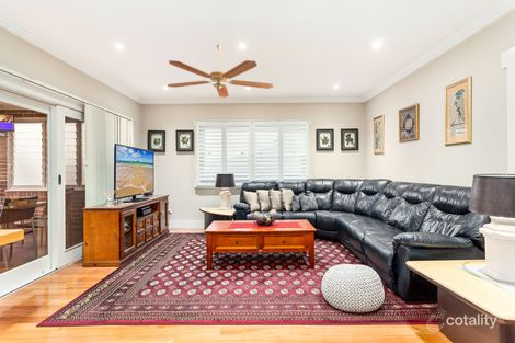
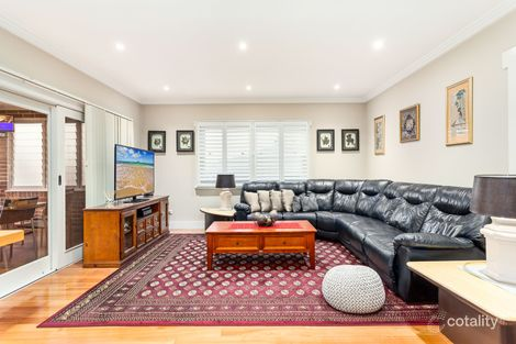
- ceiling fan (218, 68)
